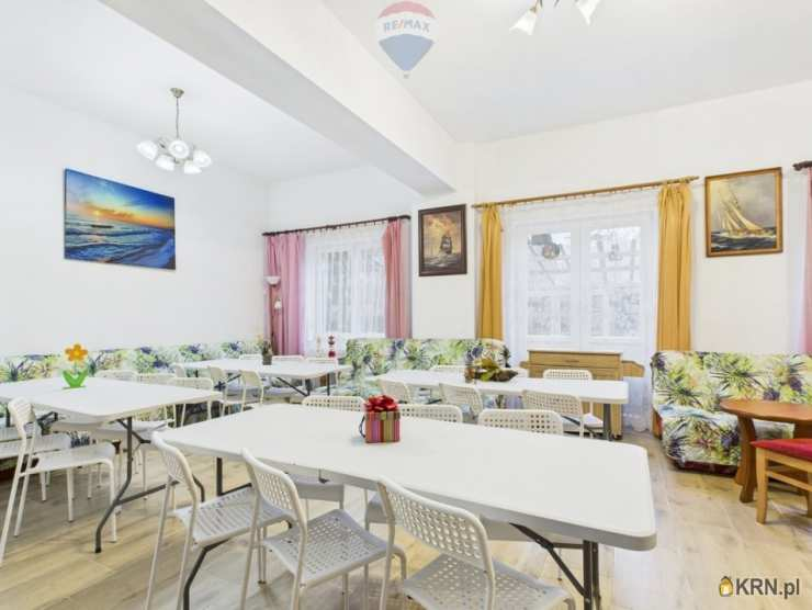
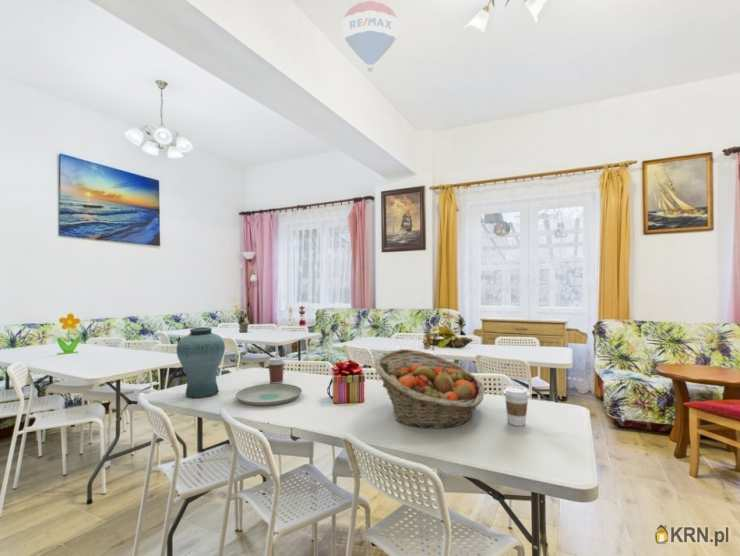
+ plate (269, 394)
+ coffee cup (516, 405)
+ vase (201, 361)
+ coffee cup (276, 370)
+ fruit basket (429, 384)
